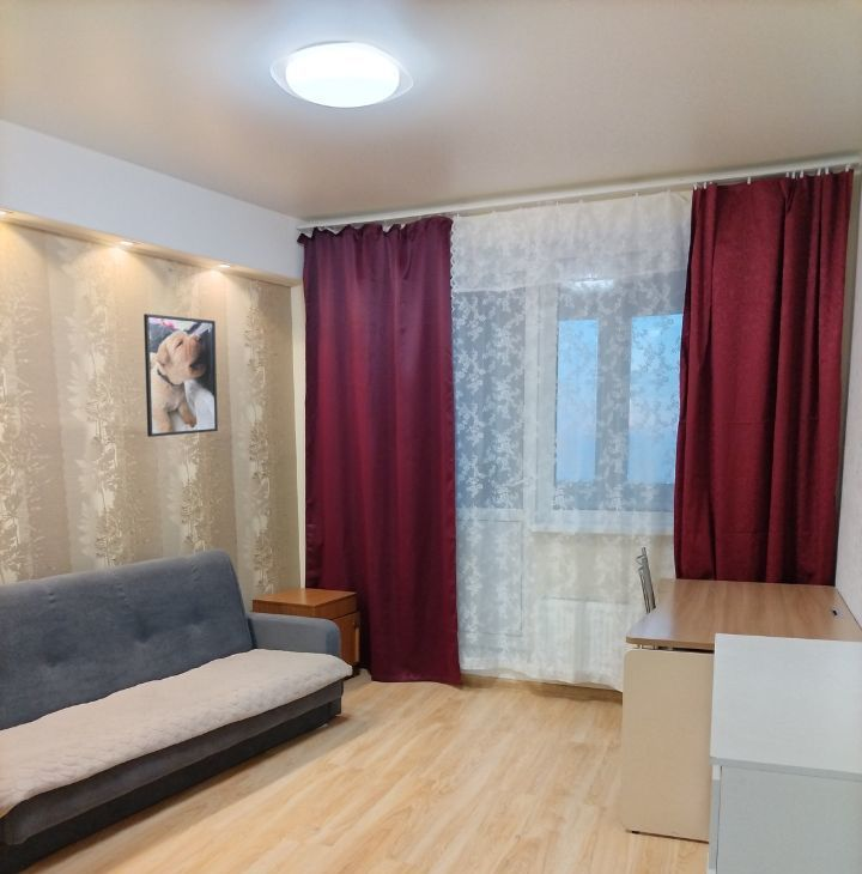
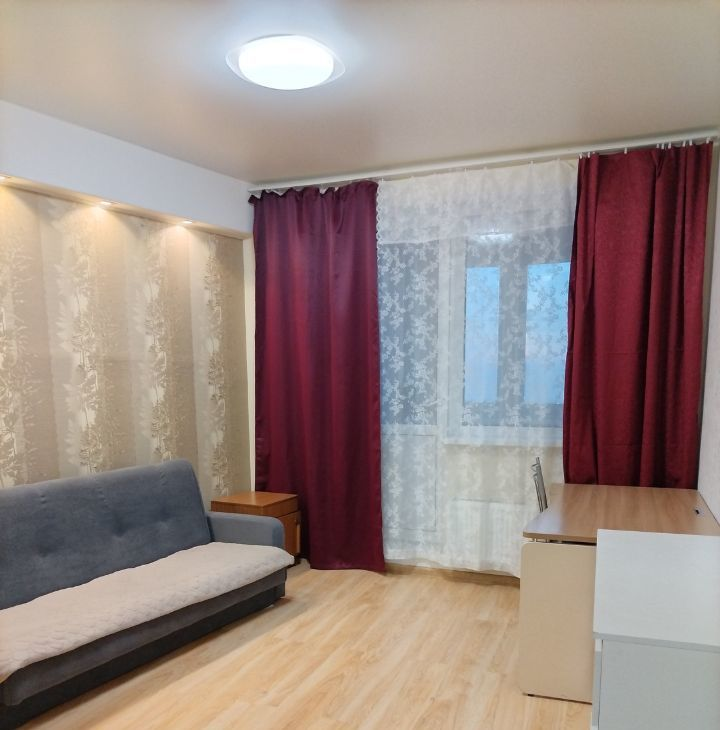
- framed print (182, 376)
